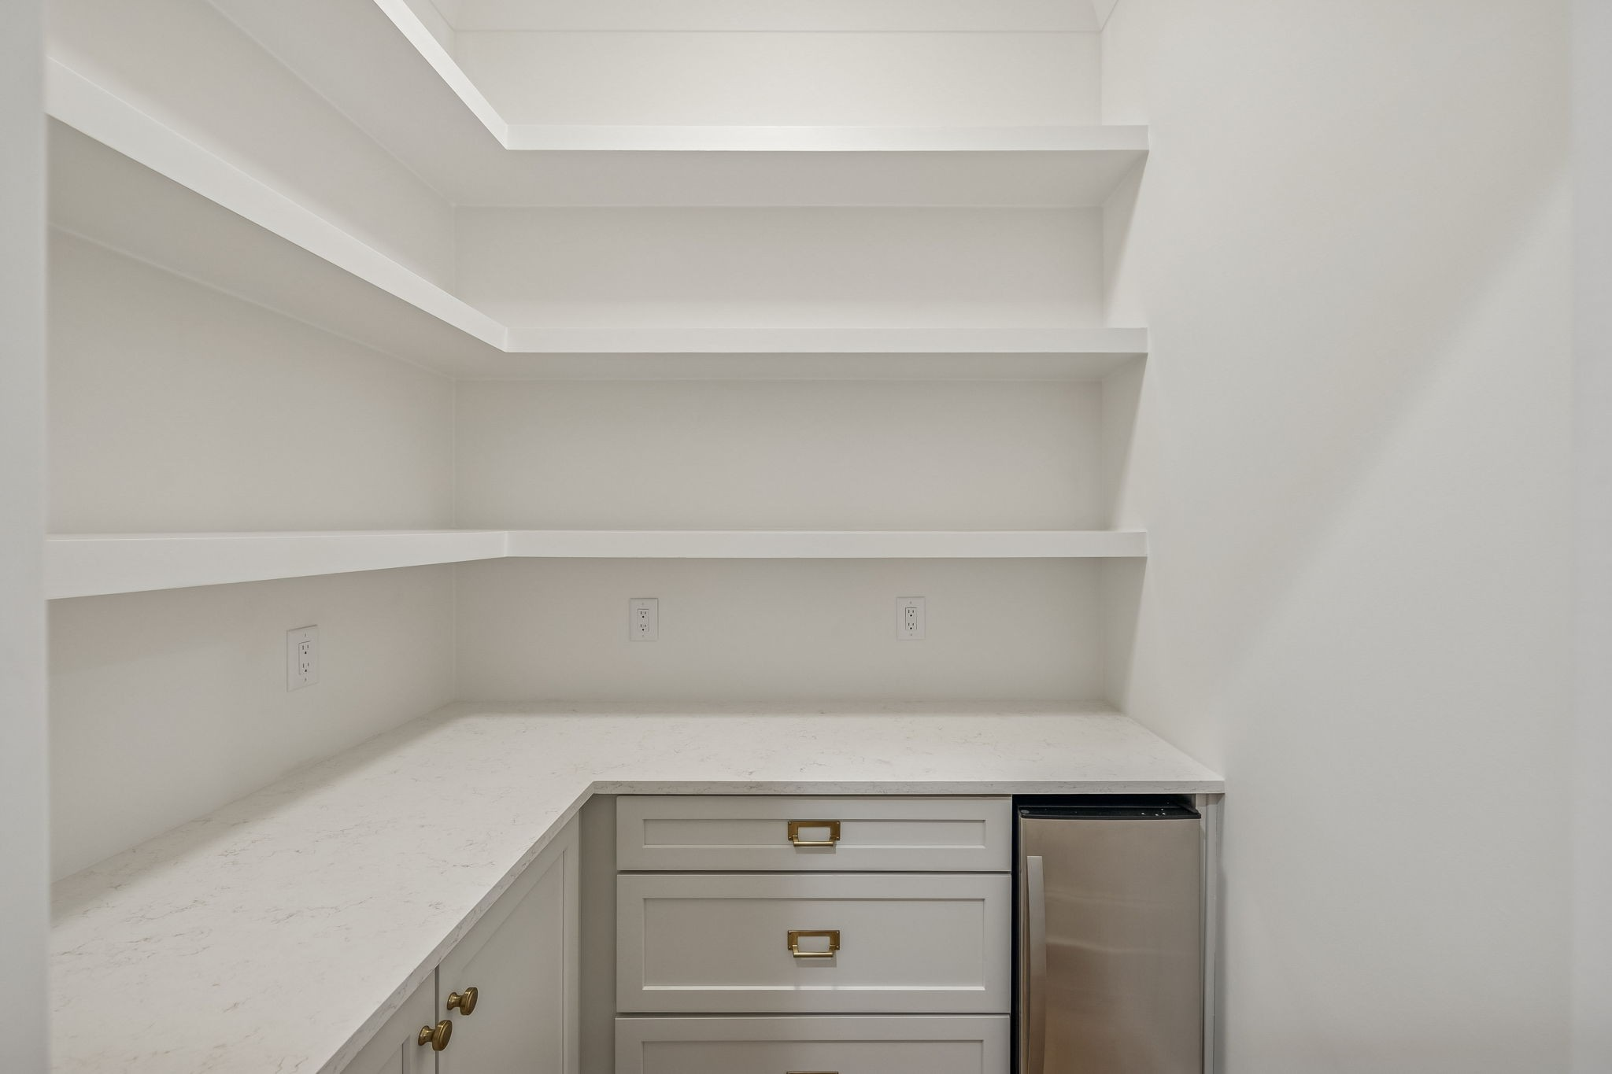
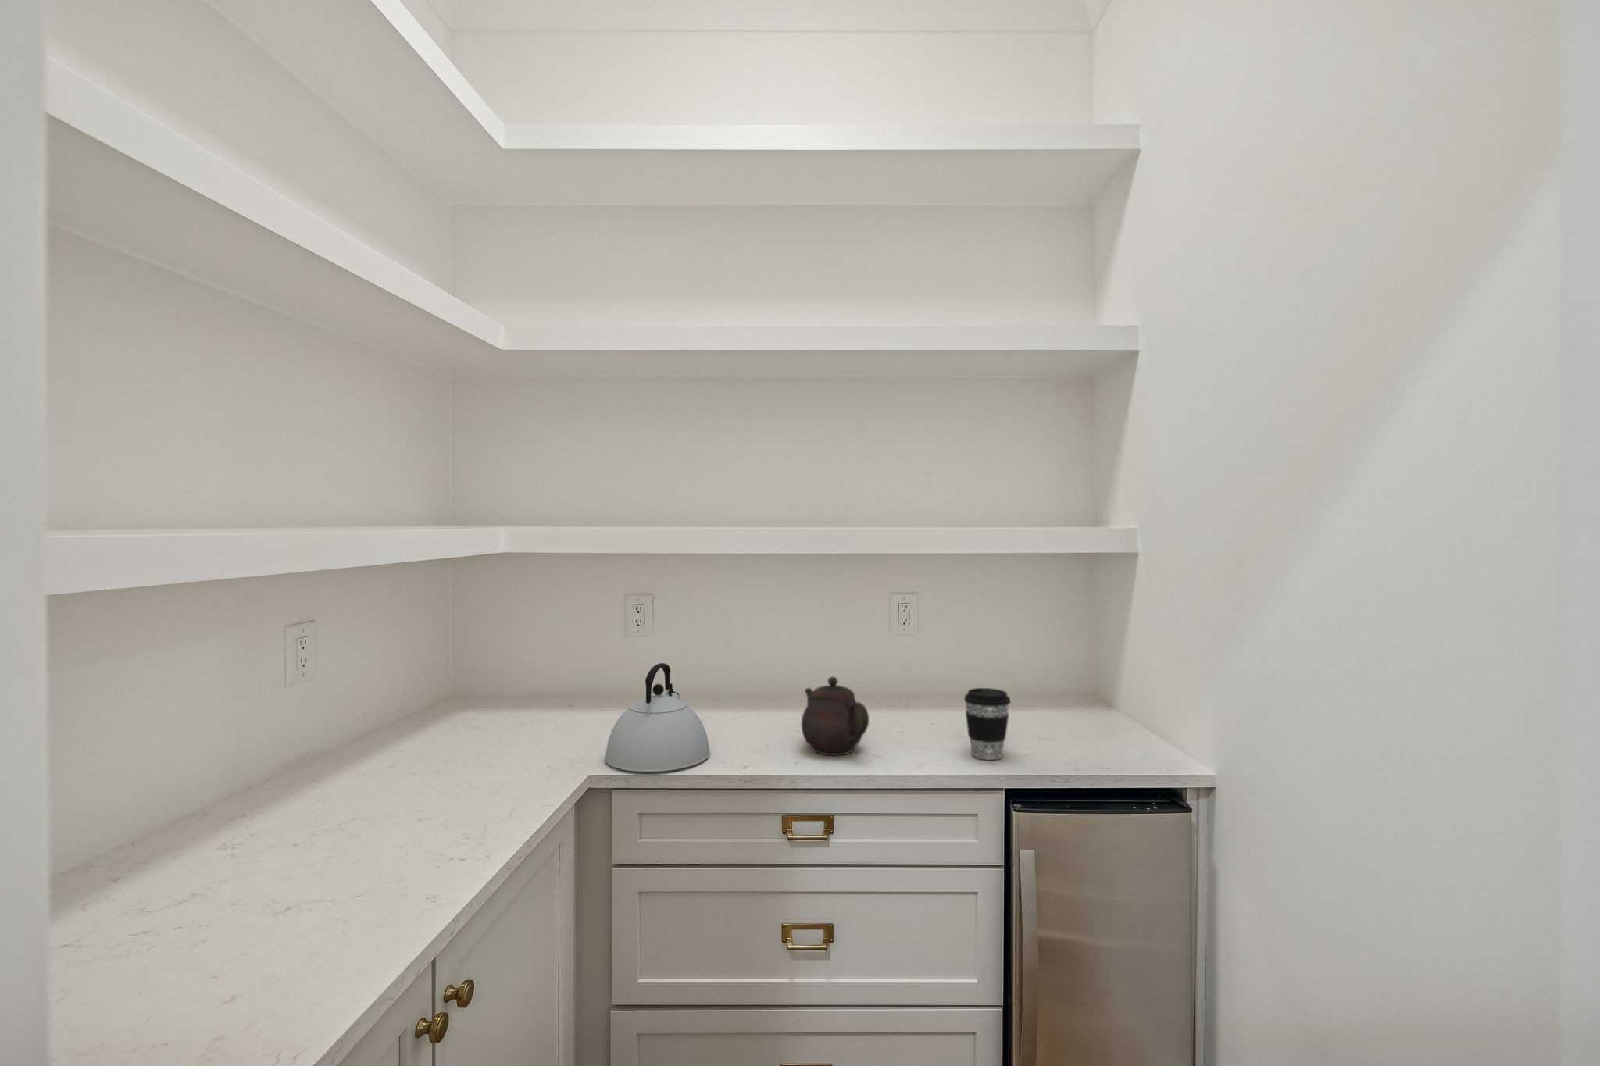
+ kettle (659, 709)
+ coffee cup (986, 723)
+ teapot (834, 714)
